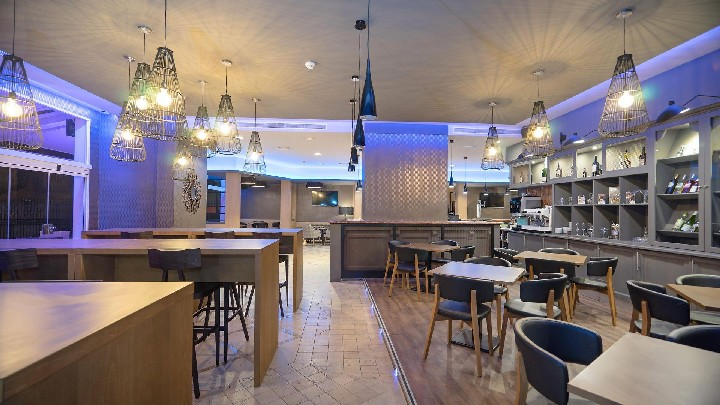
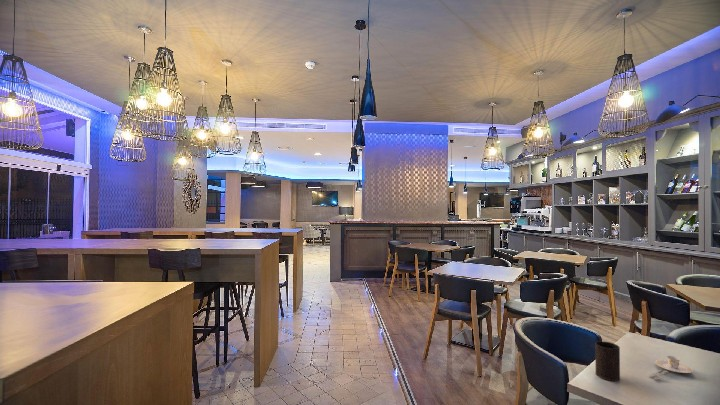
+ cup (607, 360)
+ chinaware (667, 367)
